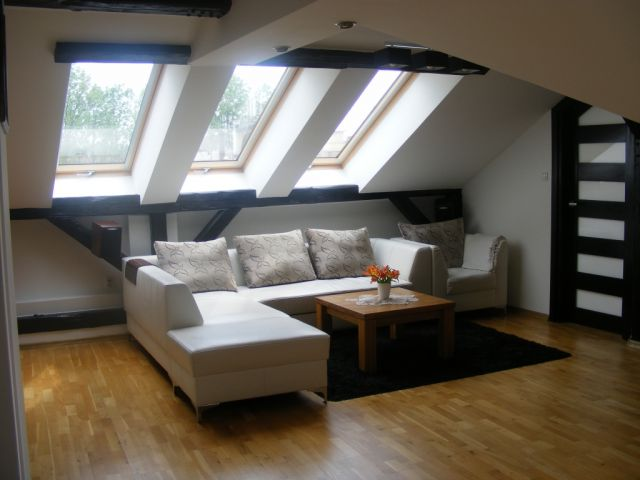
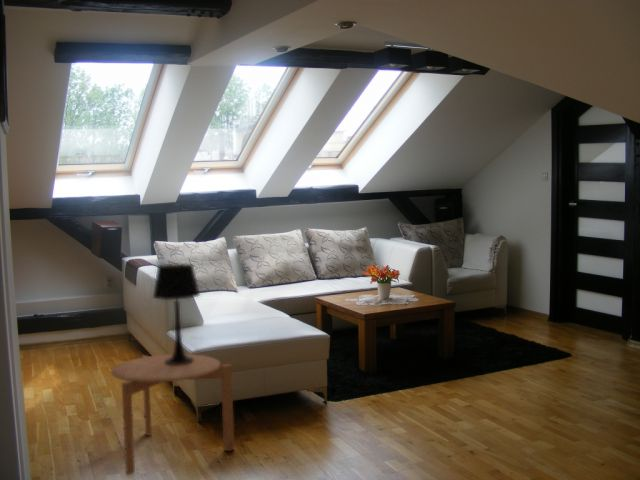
+ table lamp (177, 313)
+ side table (150, 408)
